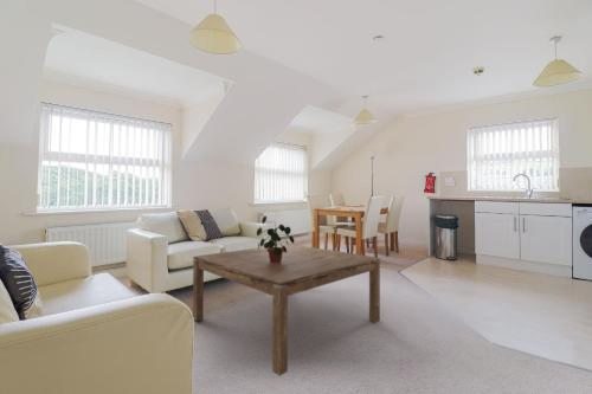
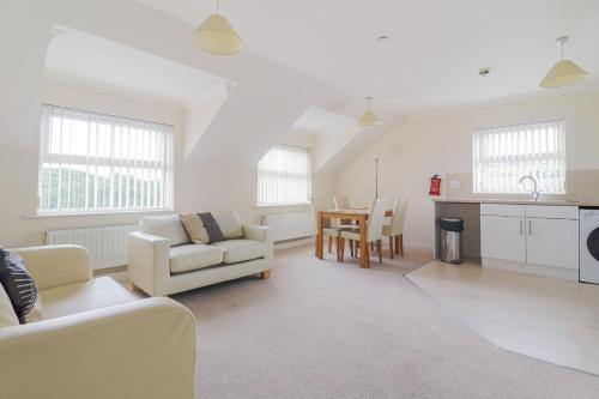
- potted plant (272, 238)
- coffee table (285, 288)
